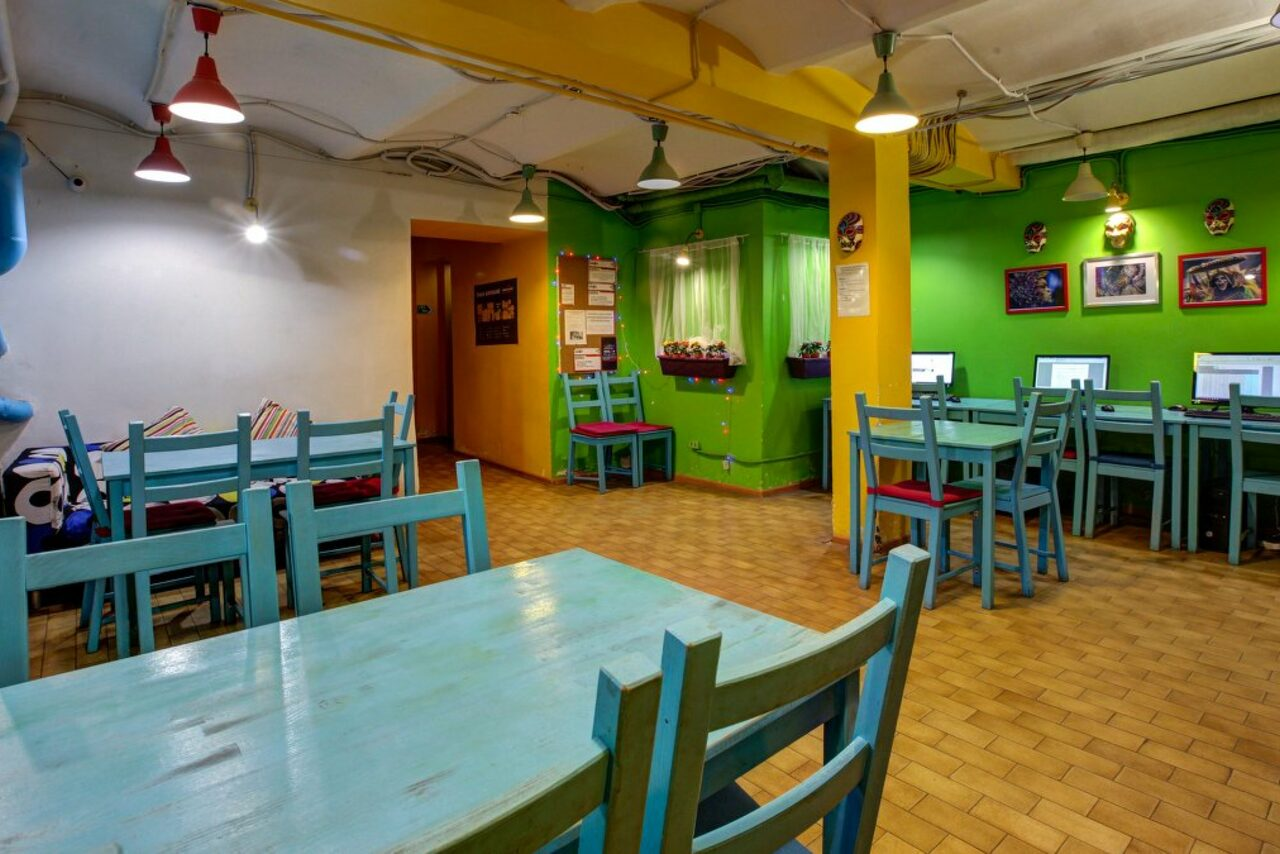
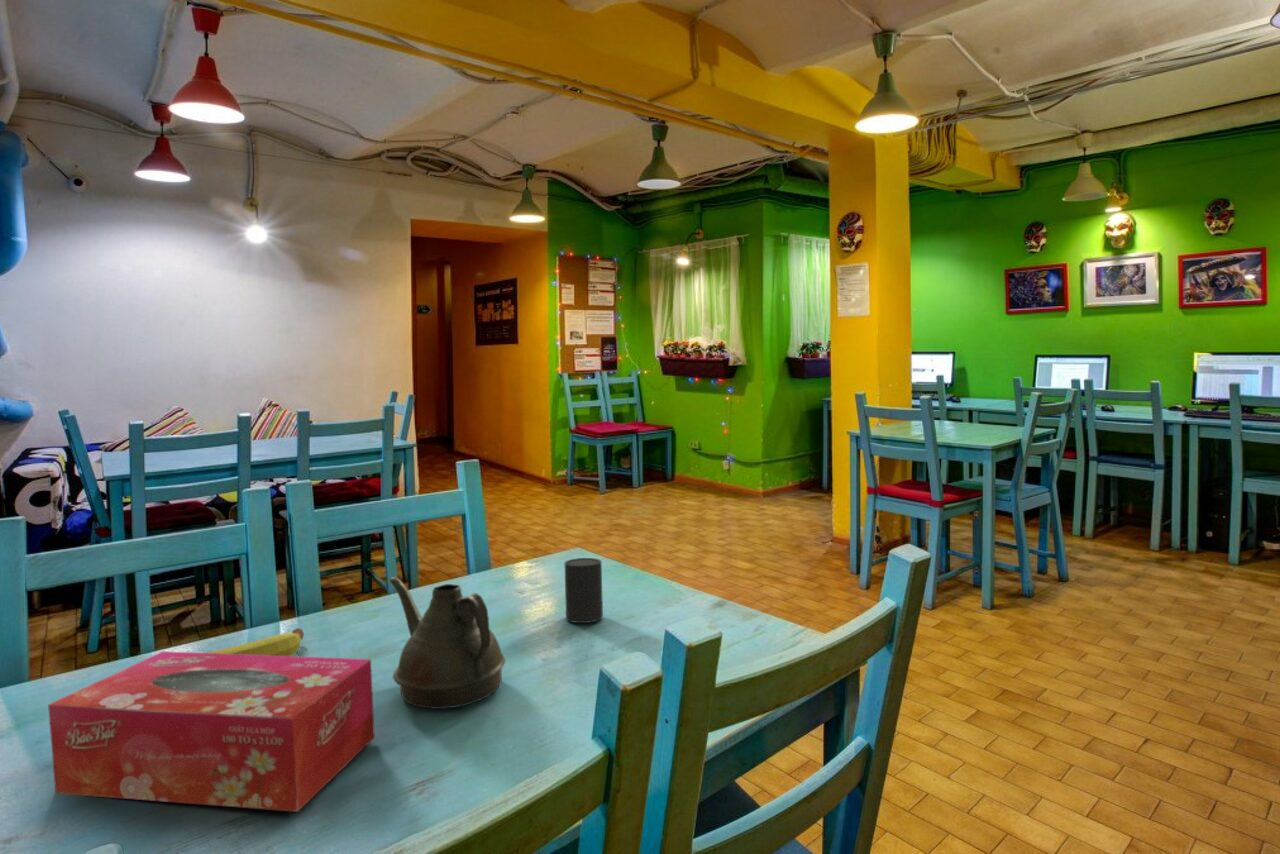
+ tissue box (222, 722)
+ teapot (439, 632)
+ cup (583, 589)
+ fruit (238, 653)
